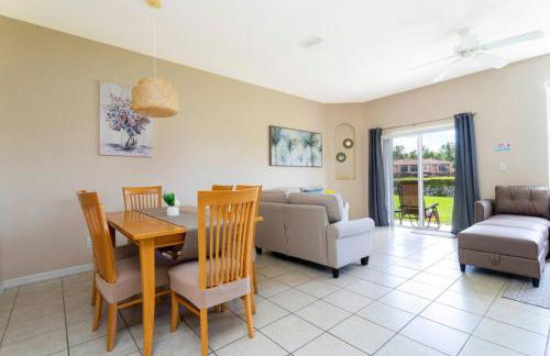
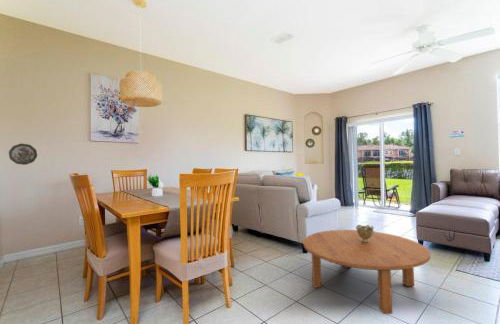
+ coffee table (361, 264)
+ decorative plate (23, 154)
+ decorative bowl (365, 233)
